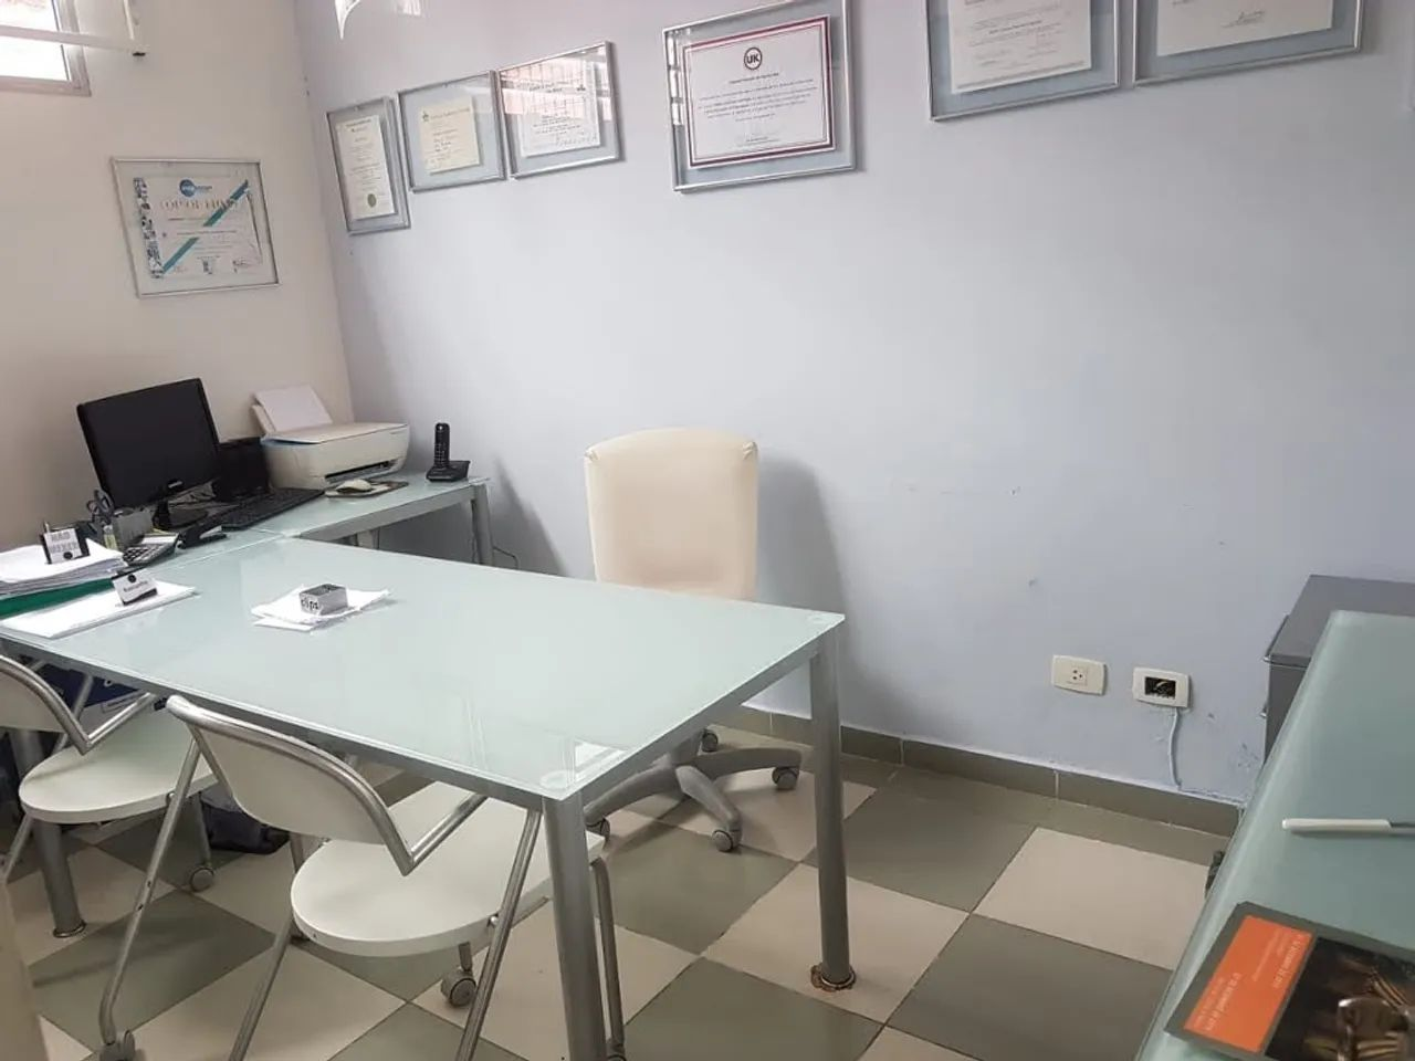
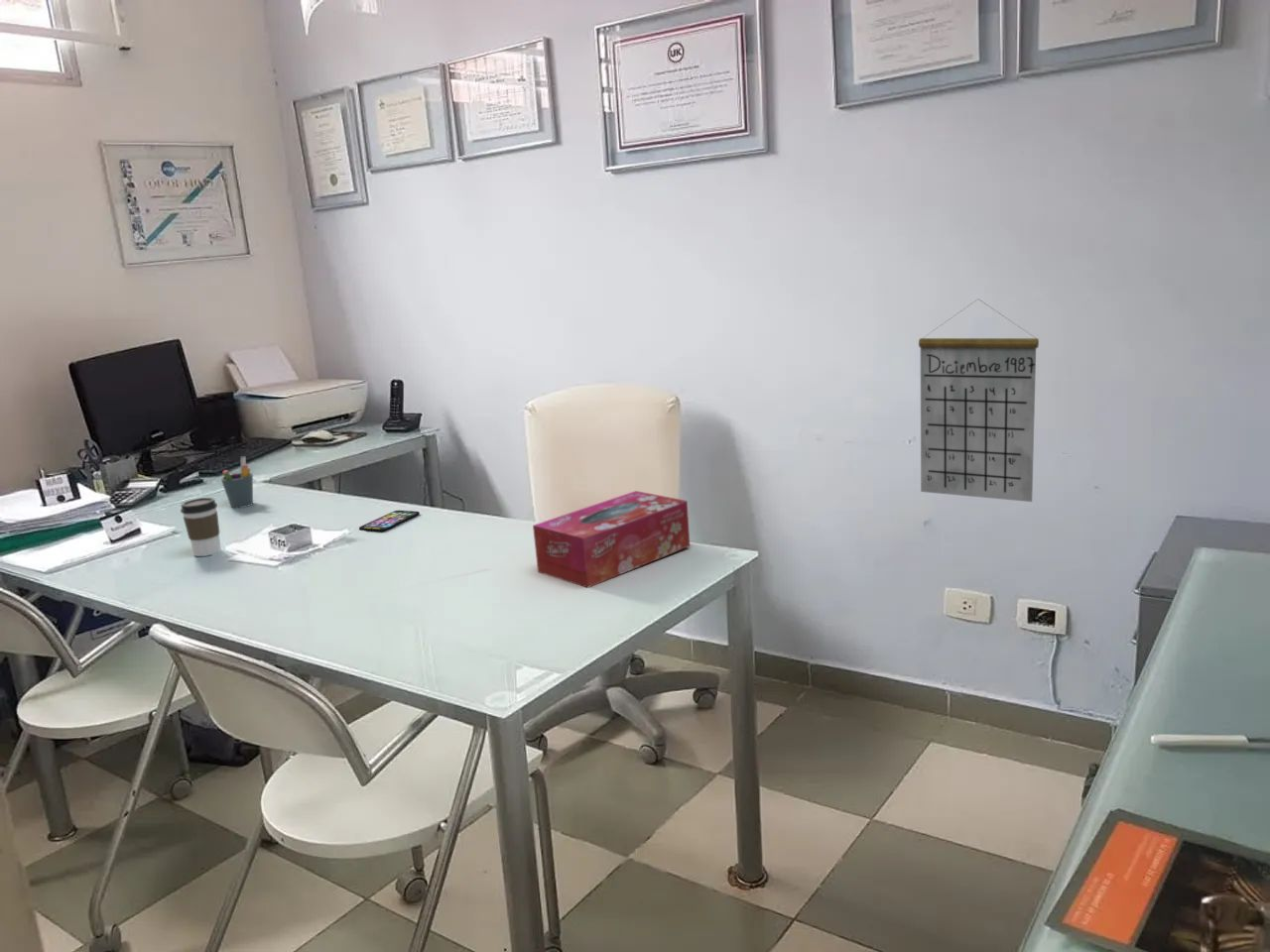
+ tissue box (613, 536)
+ pen holder (238, 483)
+ smartphone (390, 521)
+ coffee cup (202, 527)
+ calendar (975, 400)
